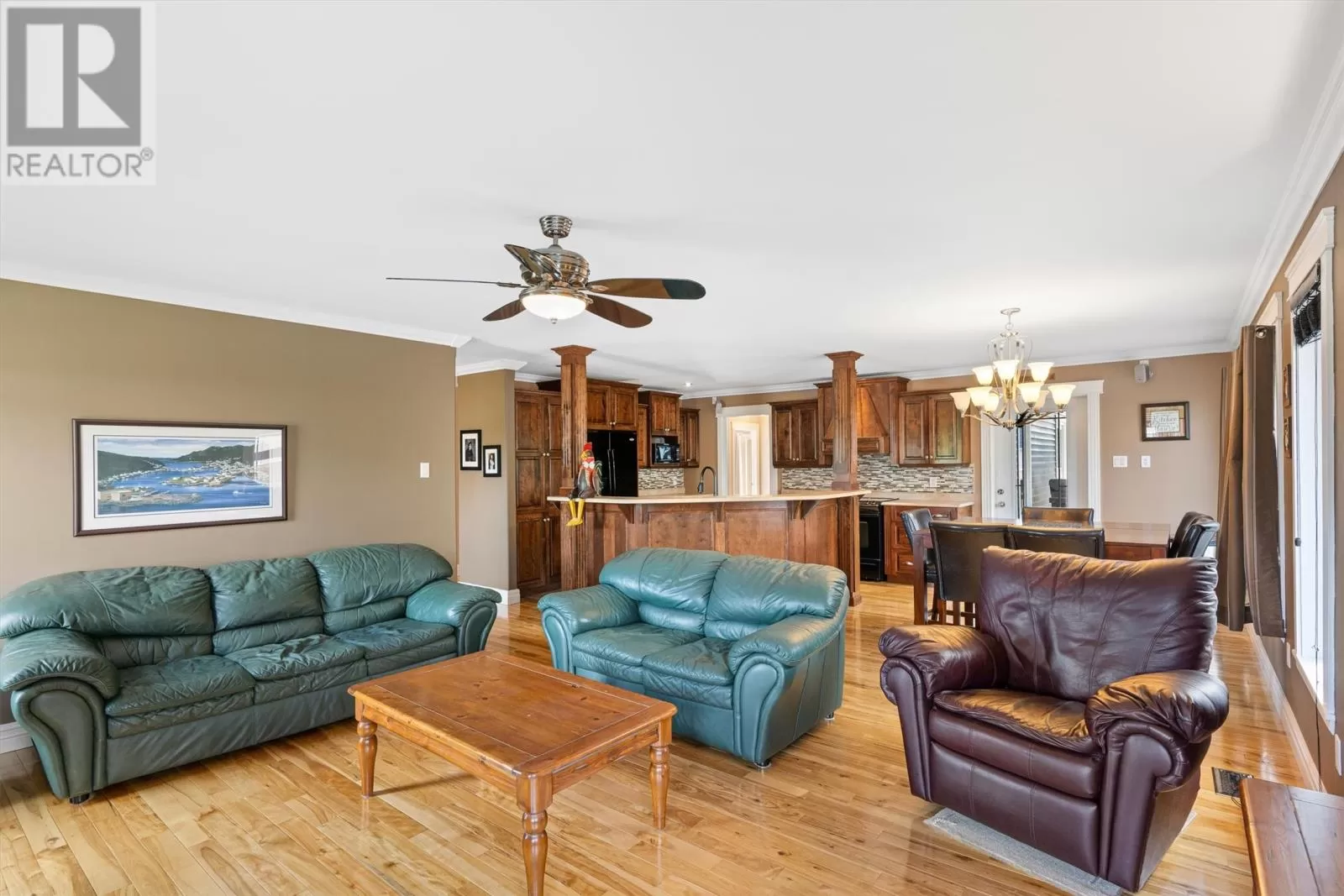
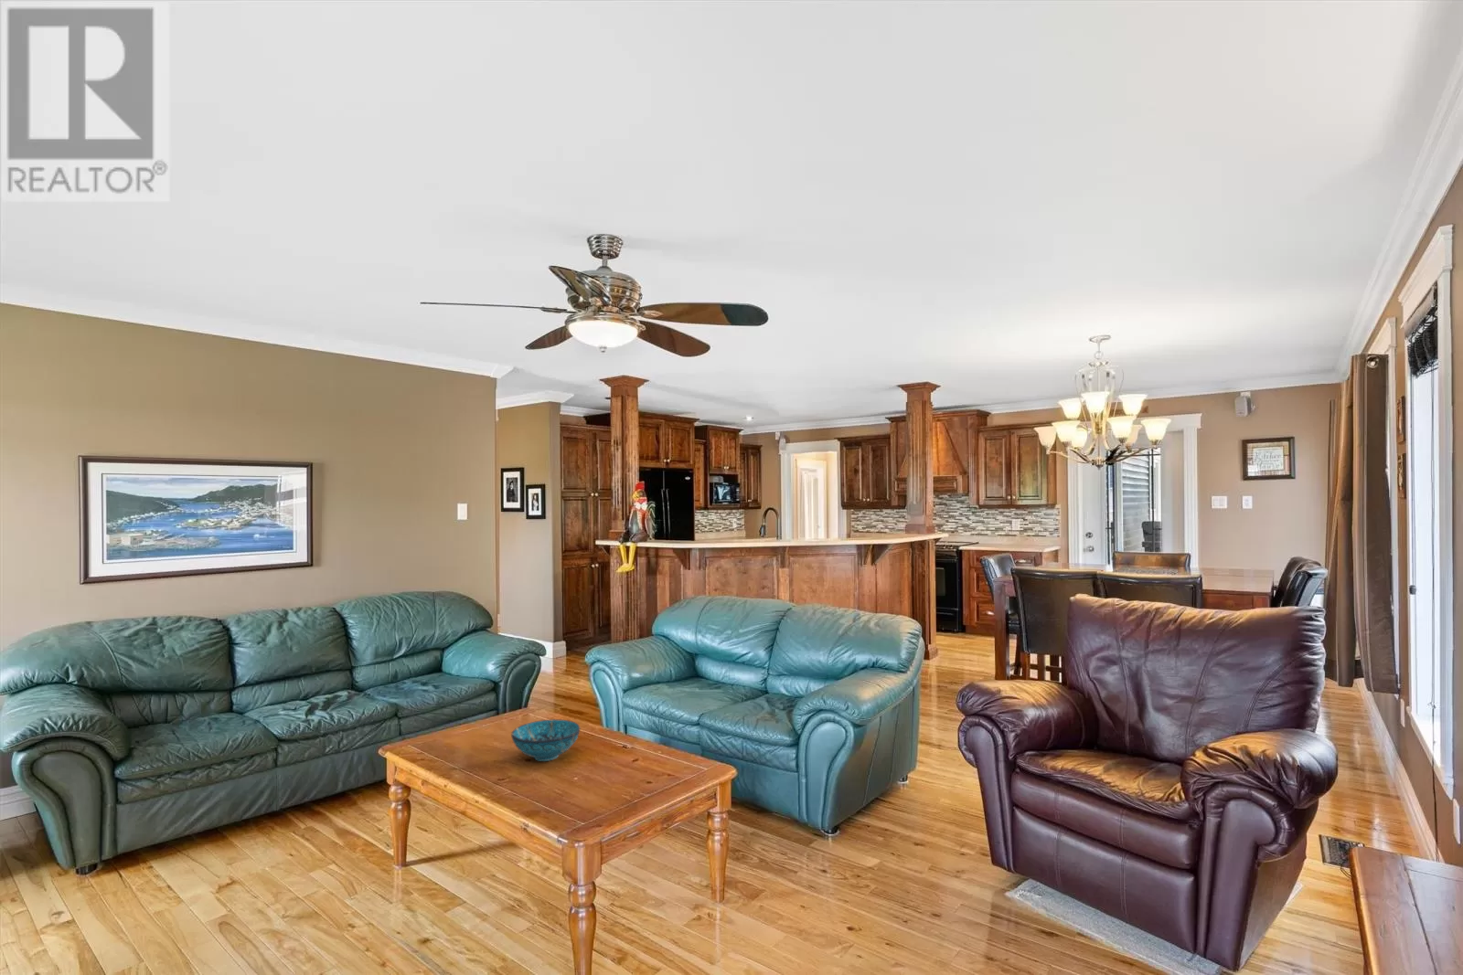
+ decorative bowl (545, 743)
